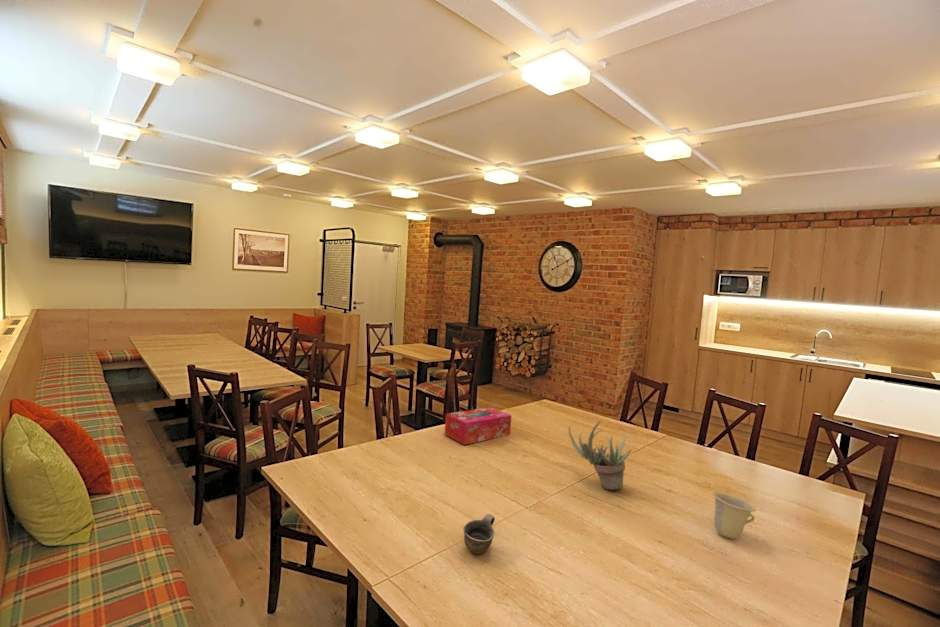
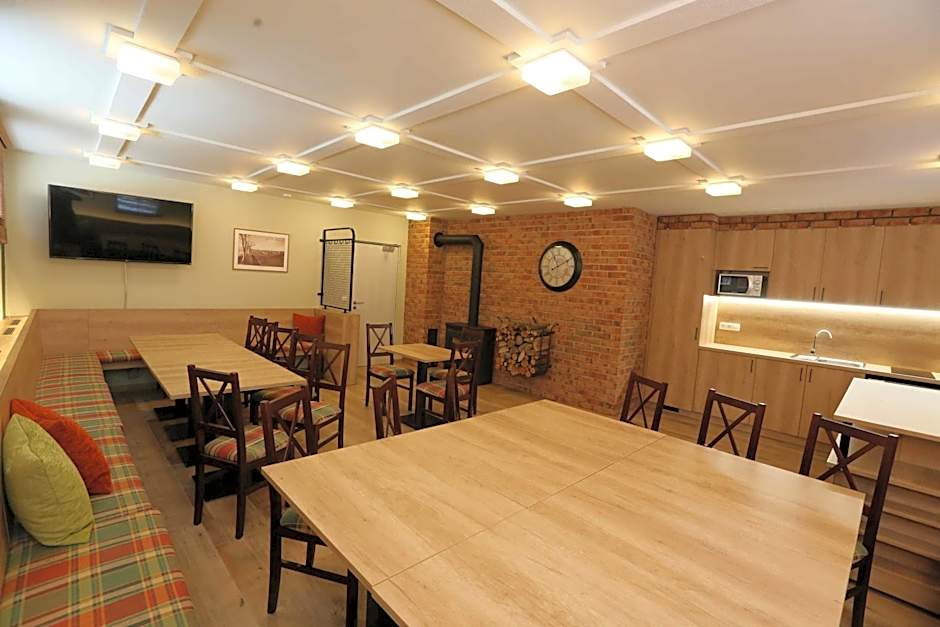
- succulent plant (595, 451)
- tissue box (478, 424)
- cup (731, 516)
- cup (480, 535)
